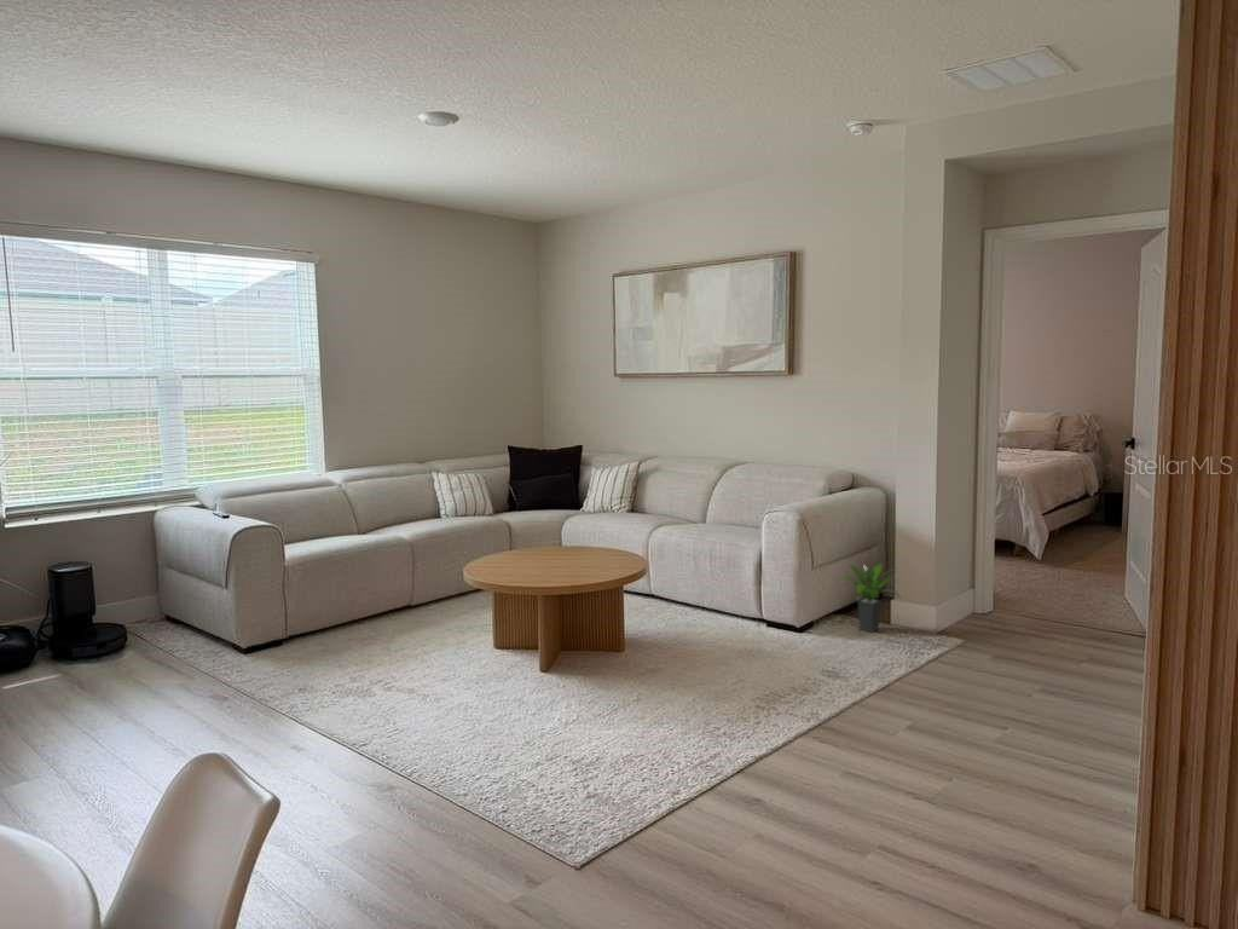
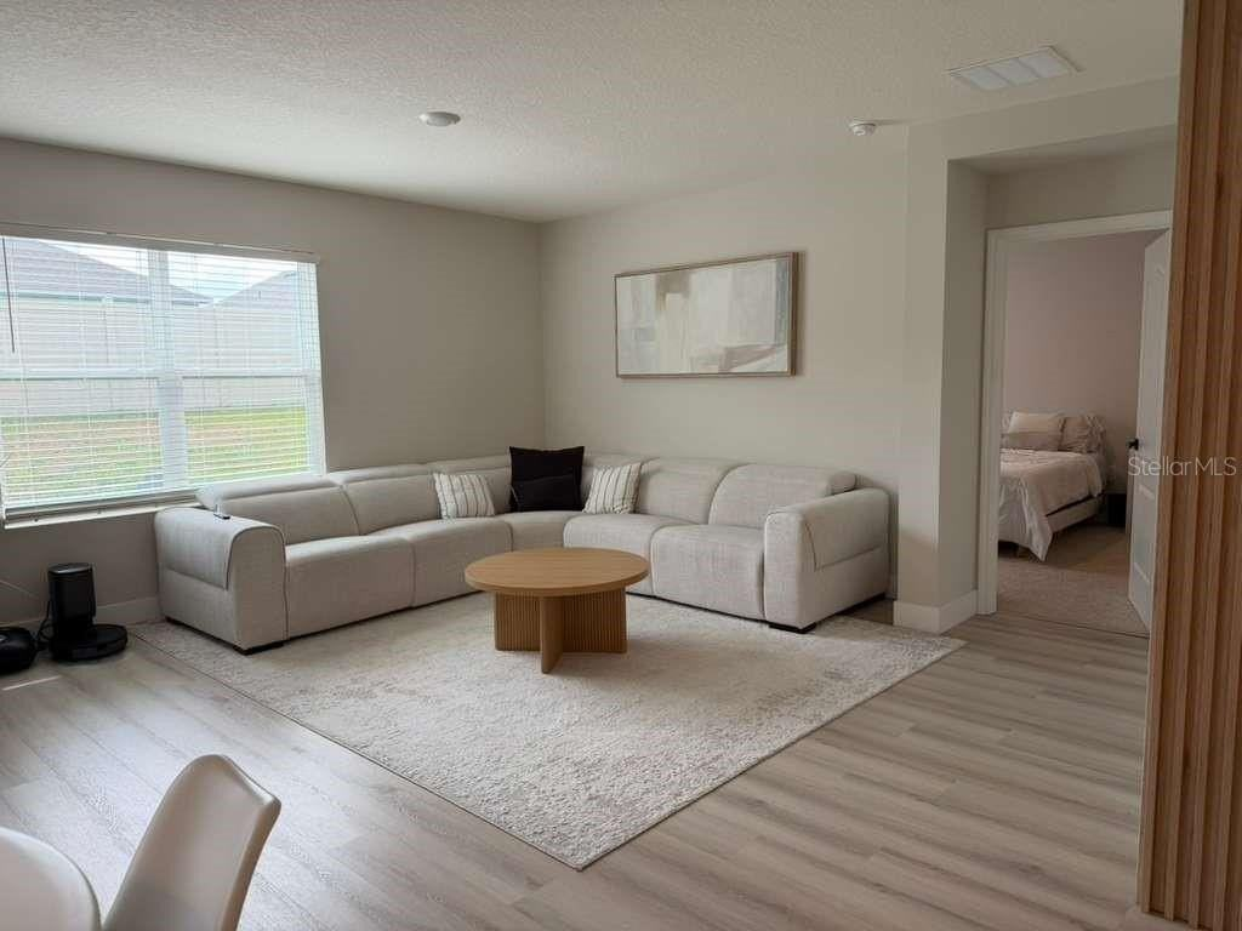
- potted plant (868, 595)
